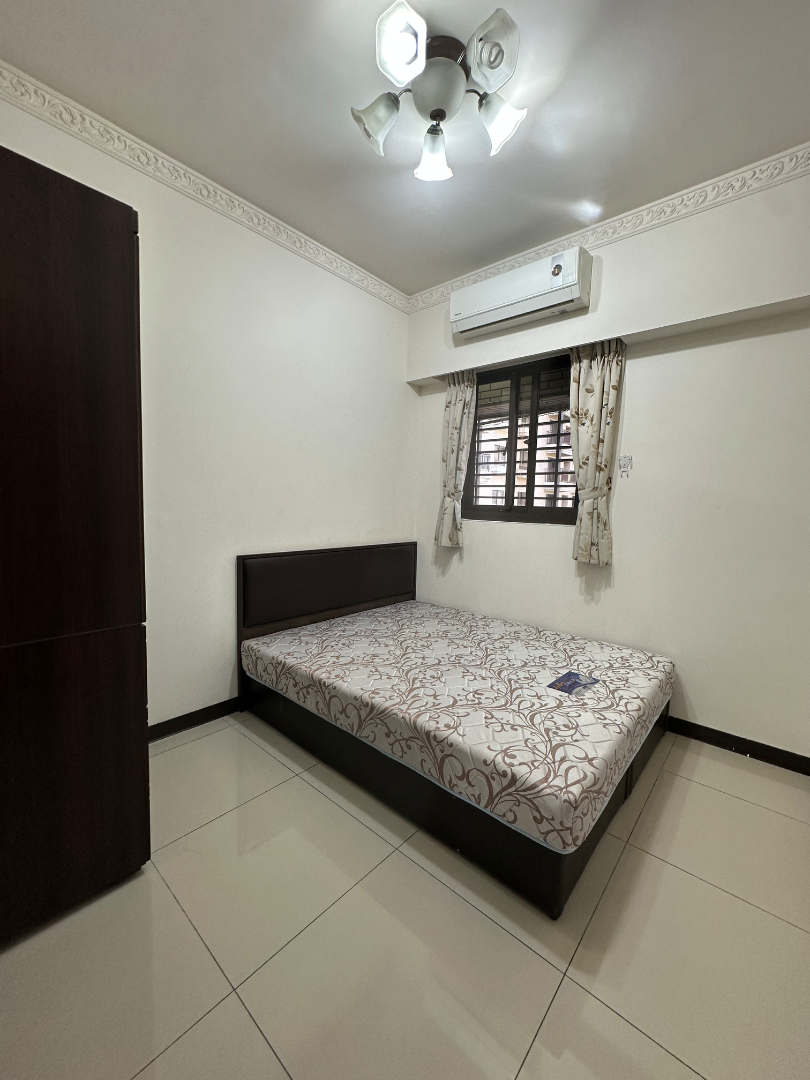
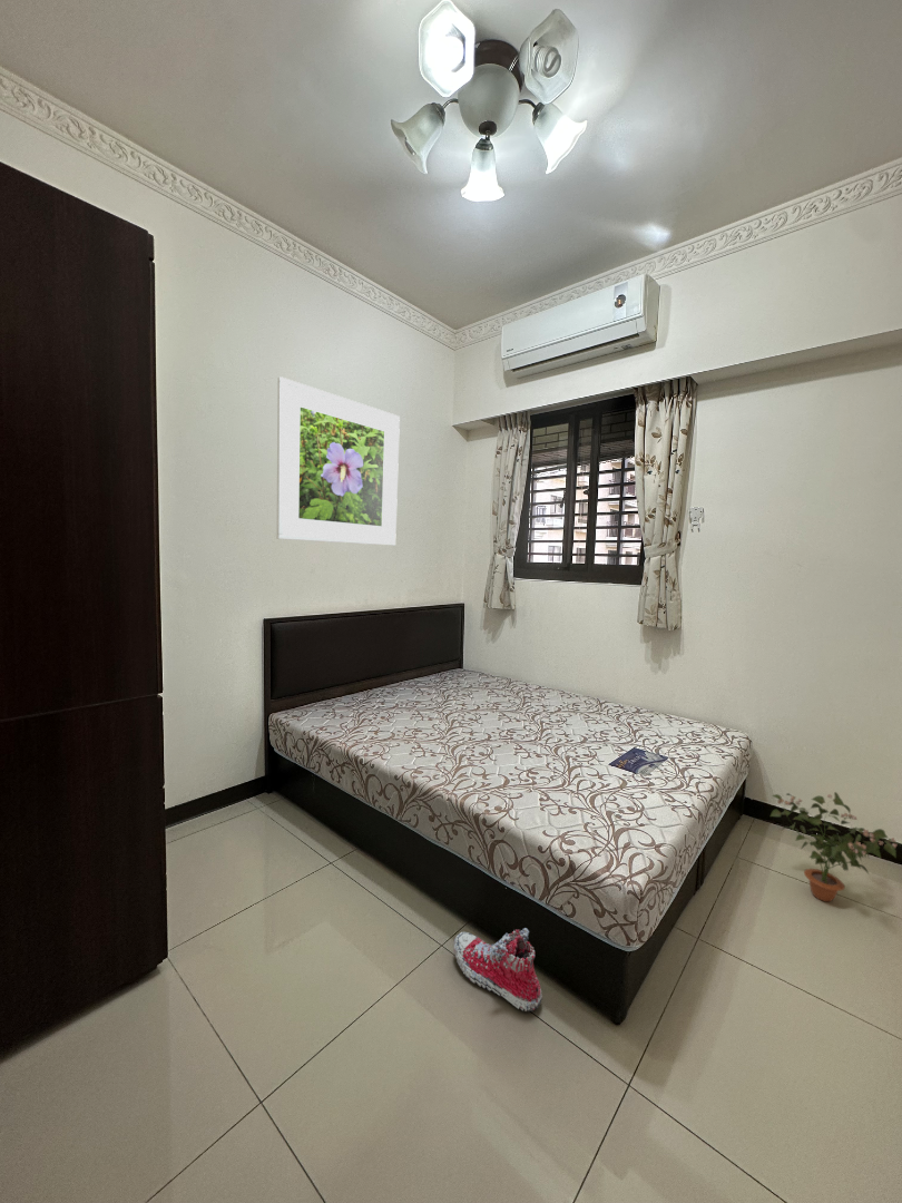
+ potted plant (827, 848)
+ shoe (494, 953)
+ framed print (343, 471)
